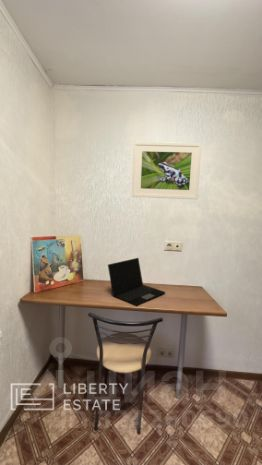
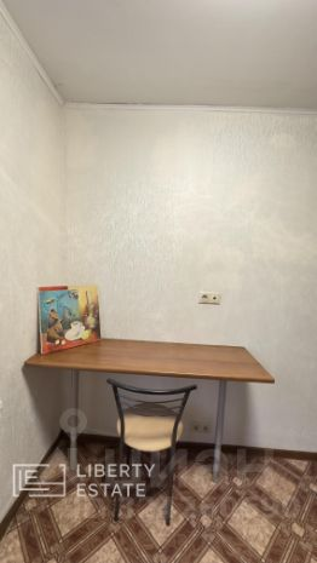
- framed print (165, 170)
- laptop (137, 279)
